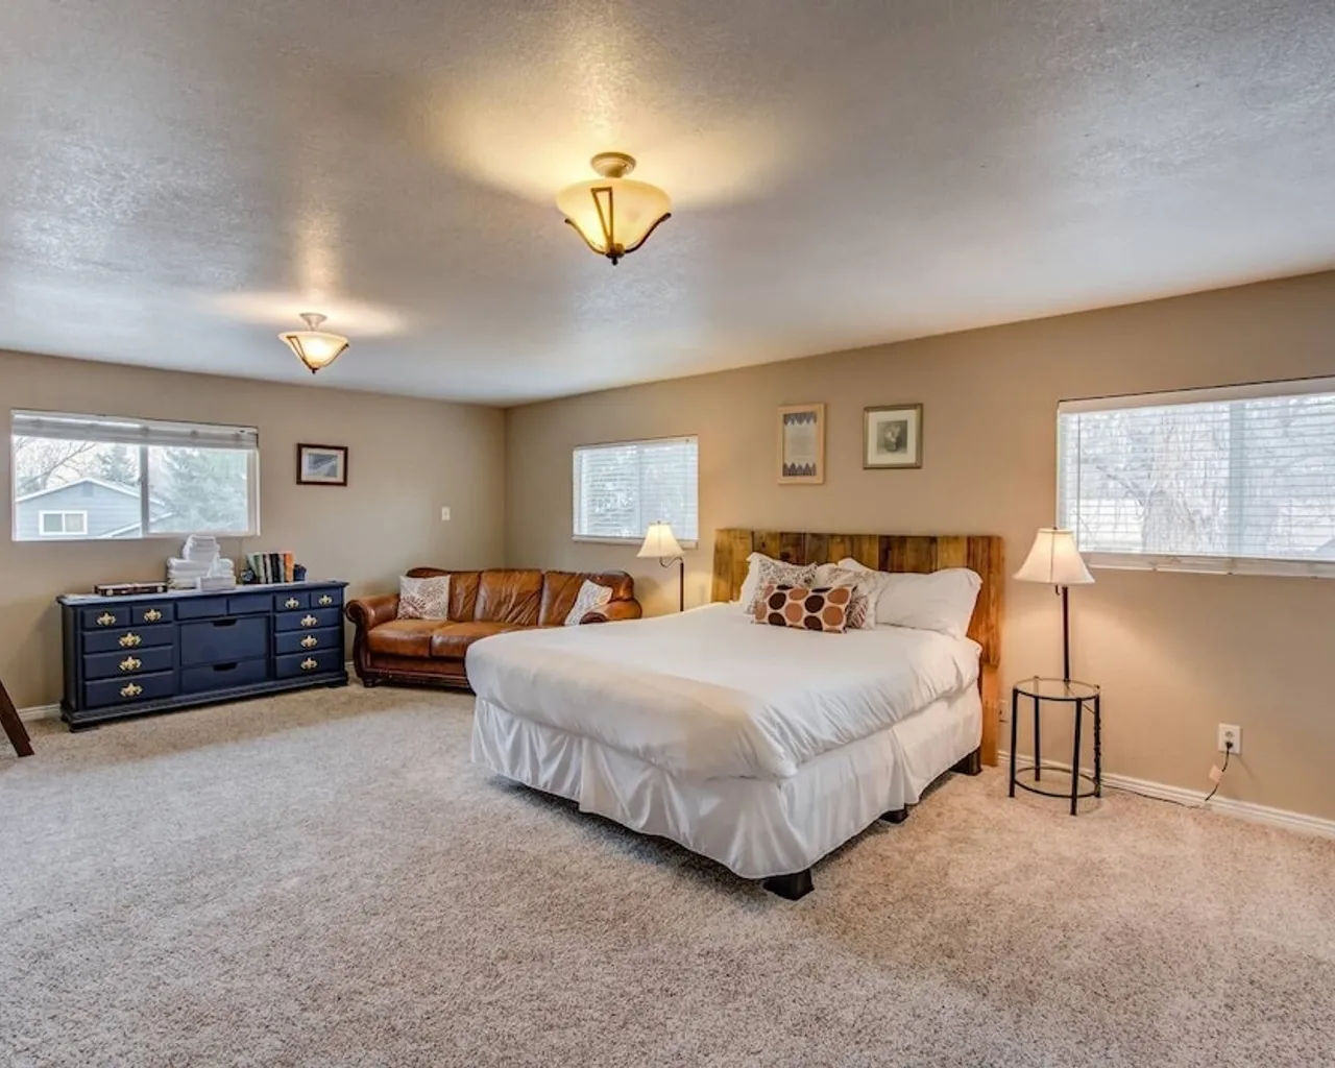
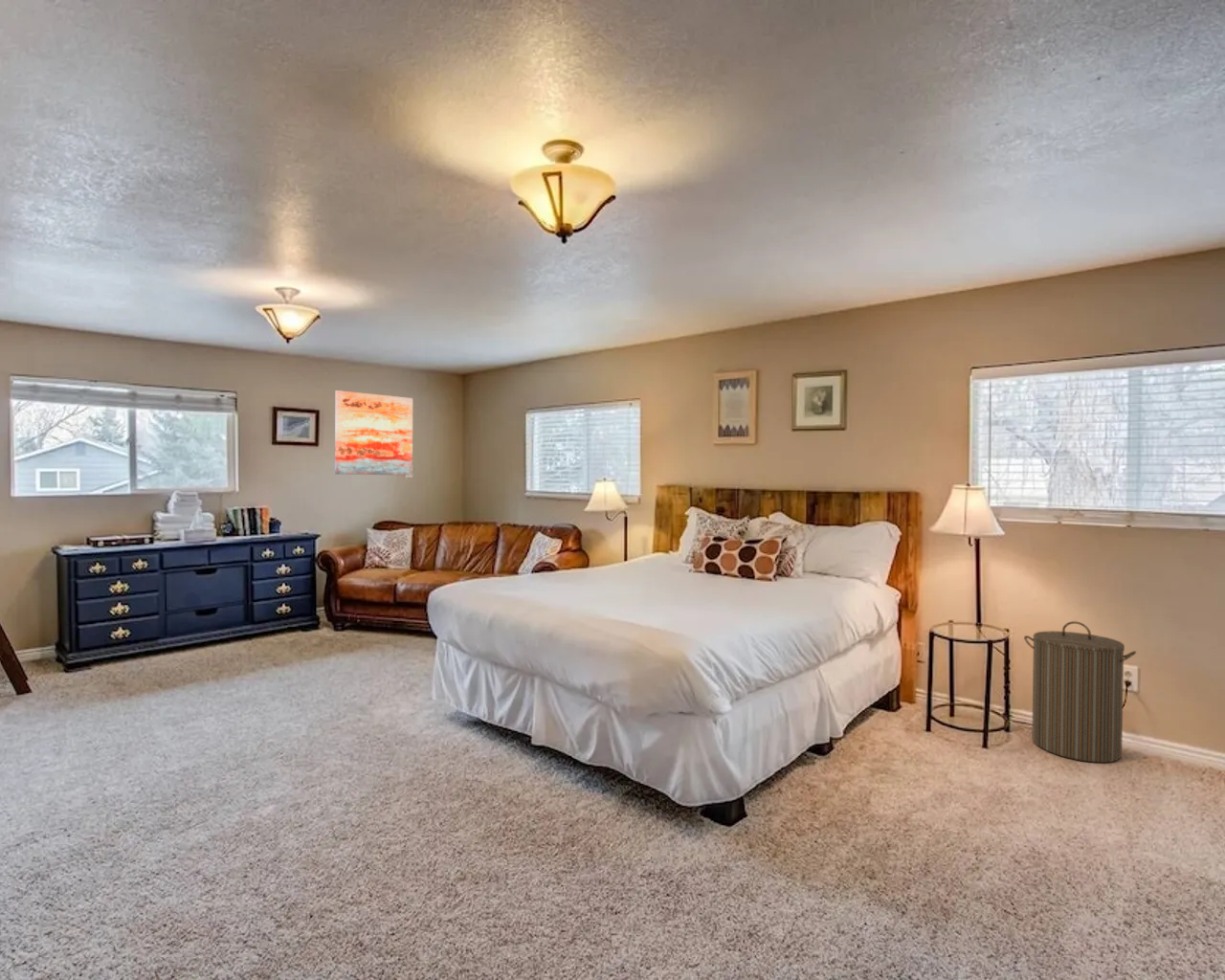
+ wall art (375, 434)
+ laundry hamper (1077, 684)
